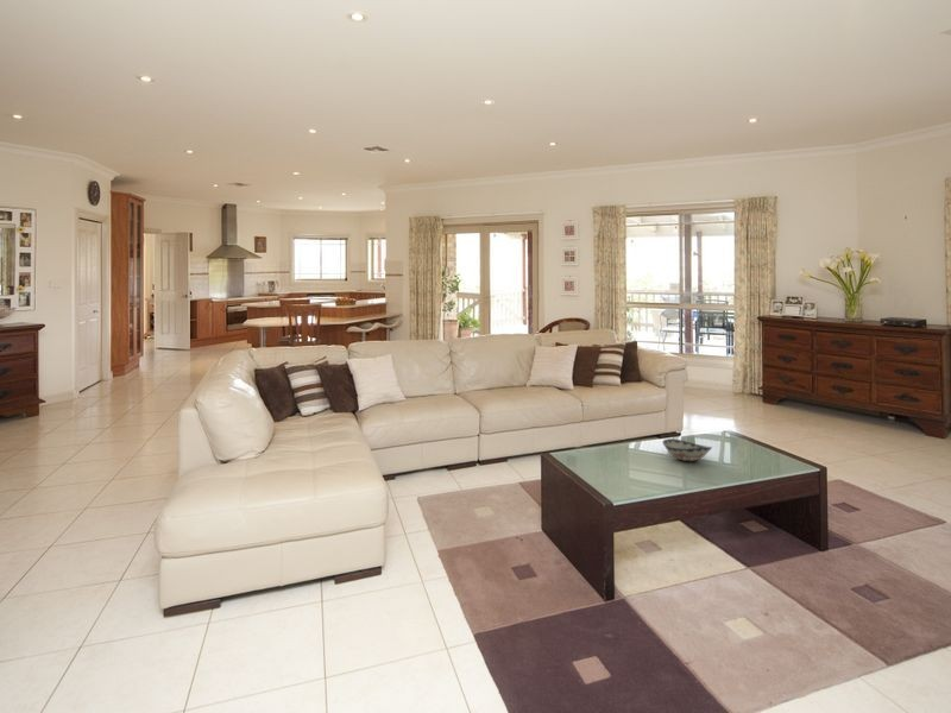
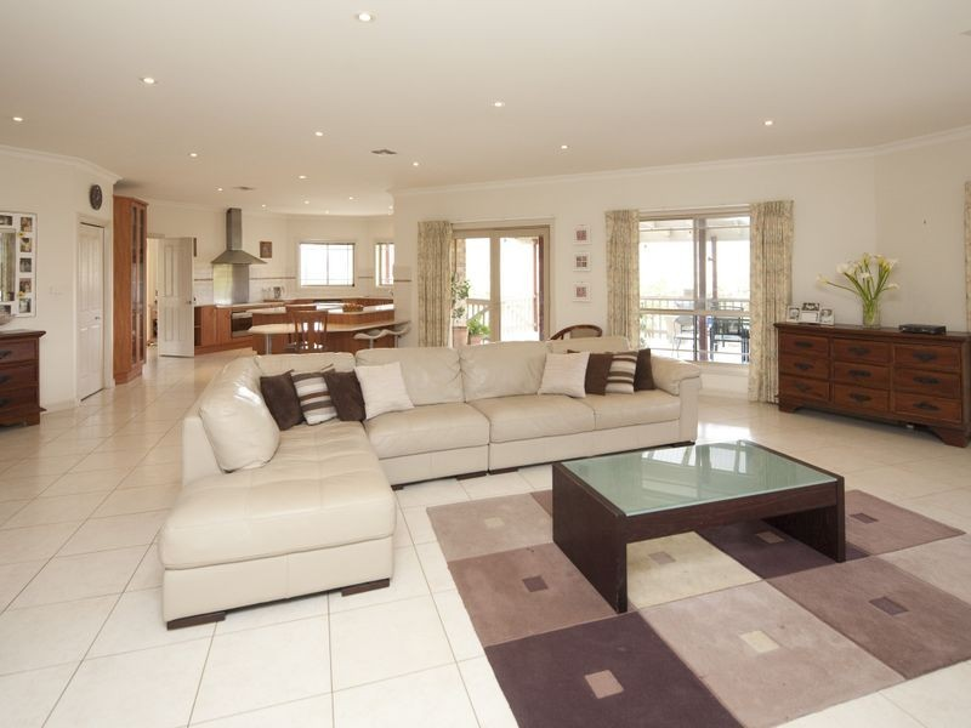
- decorative bowl (686, 450)
